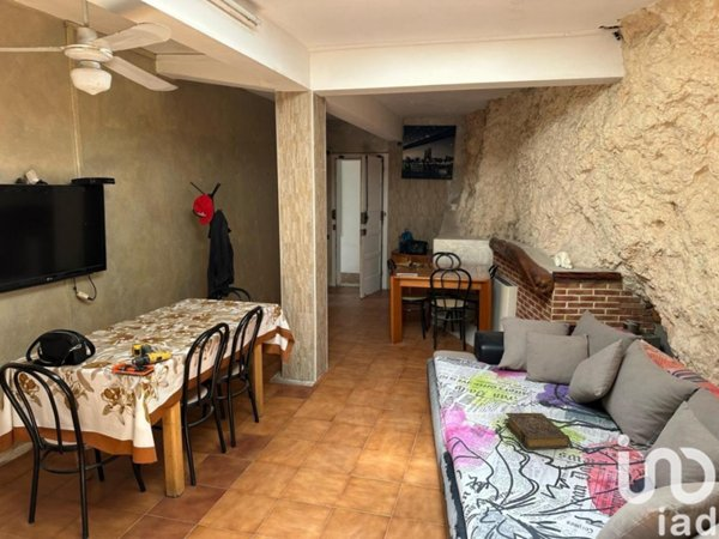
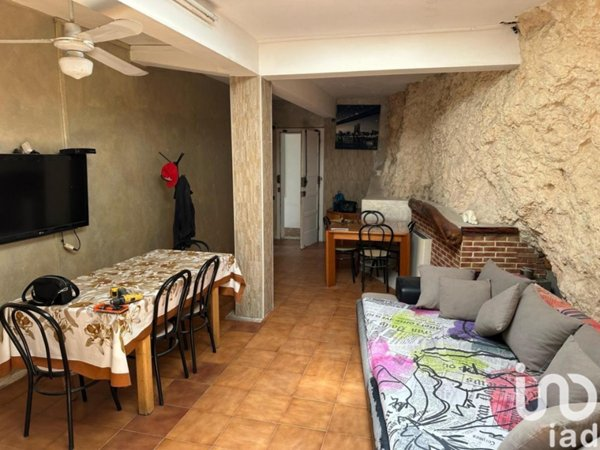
- book (534, 429)
